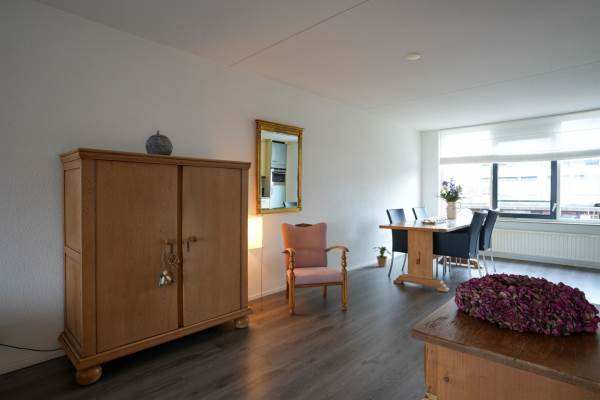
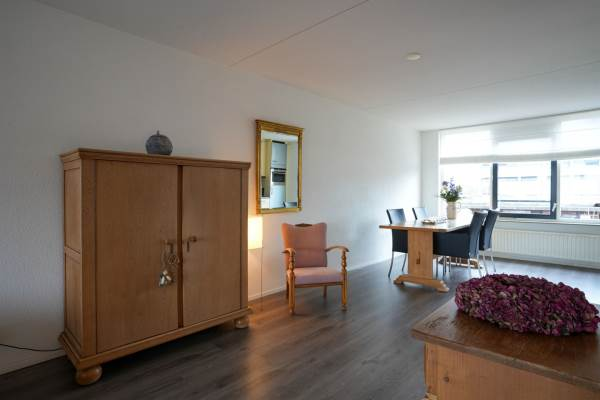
- potted plant (381, 256)
